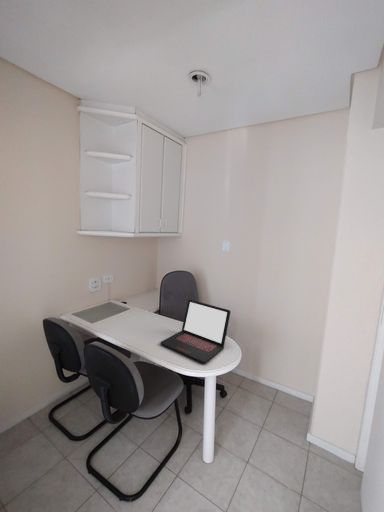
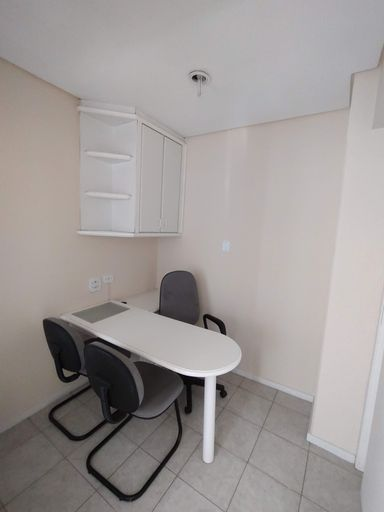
- laptop (195, 327)
